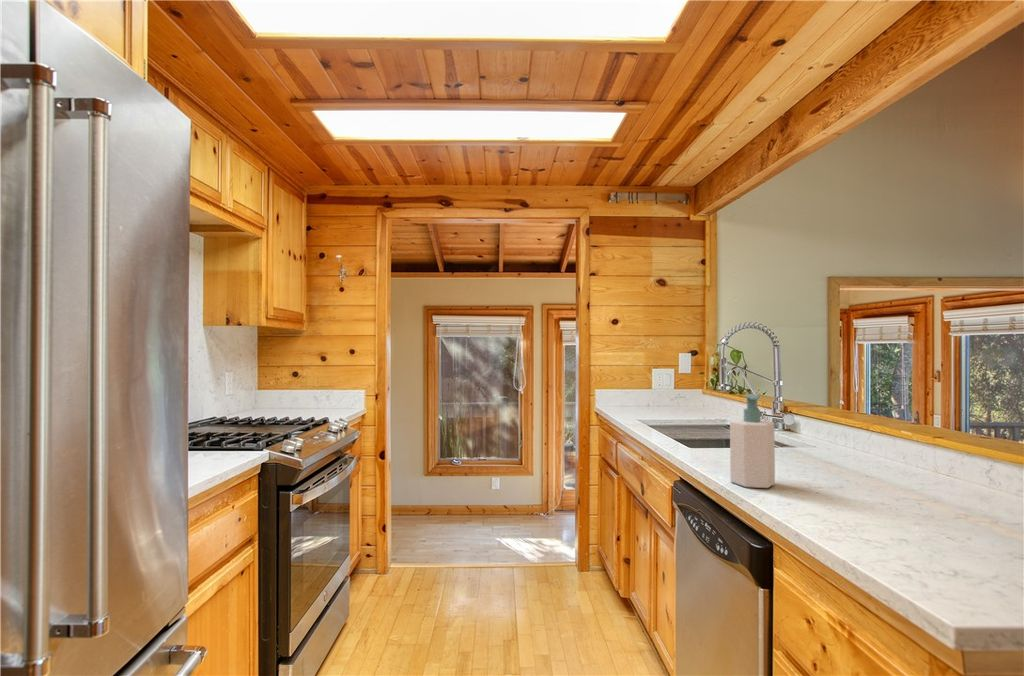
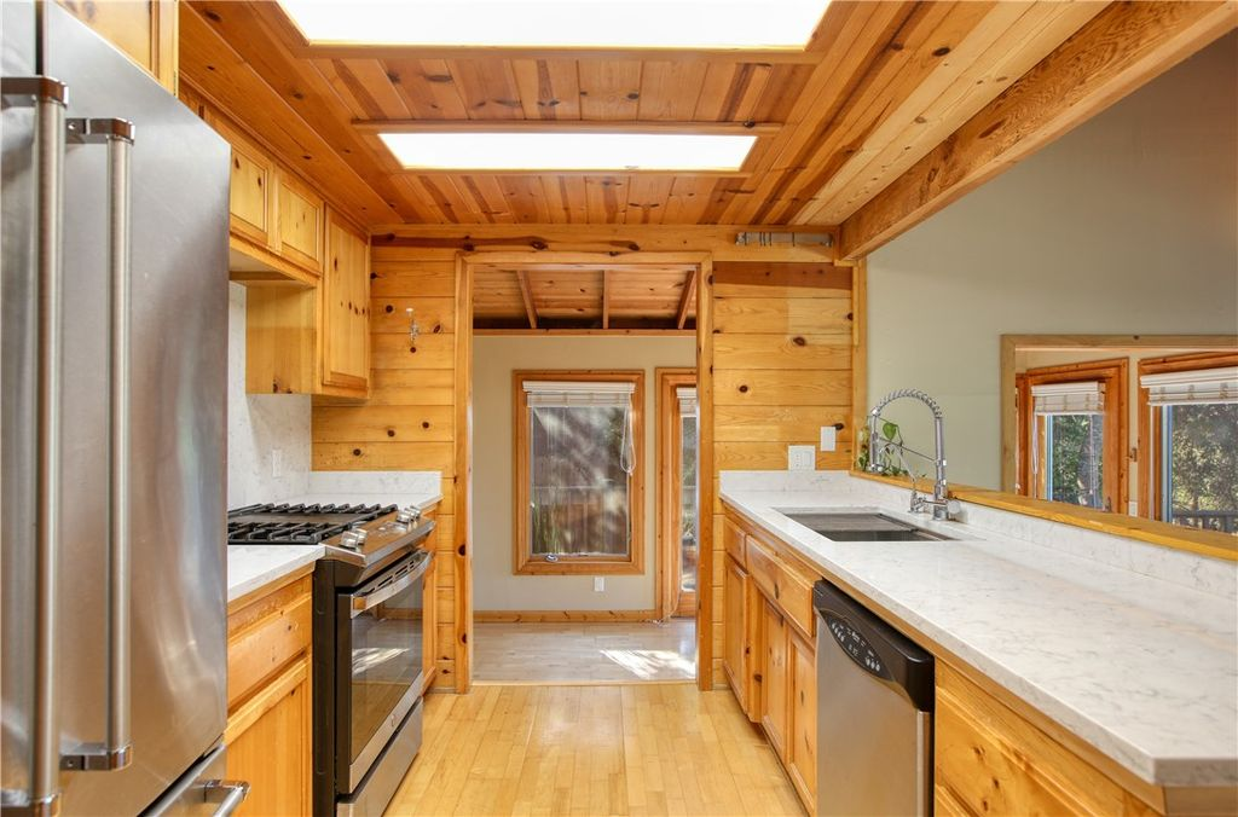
- soap bottle (752, 439)
